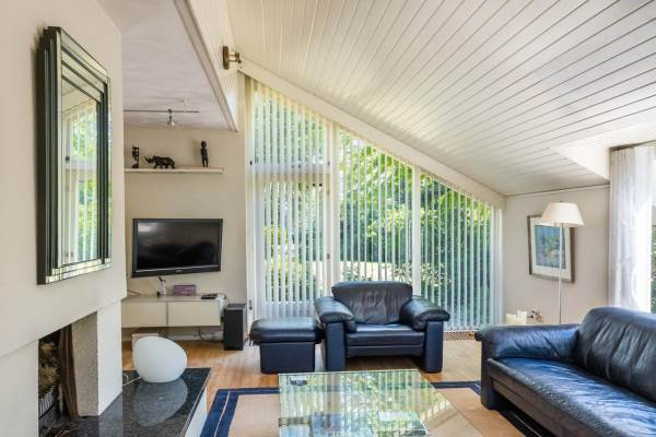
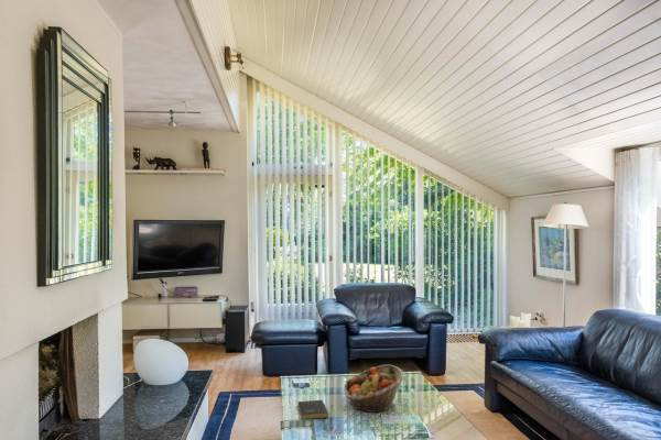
+ book (312, 408)
+ fruit basket (373, 386)
